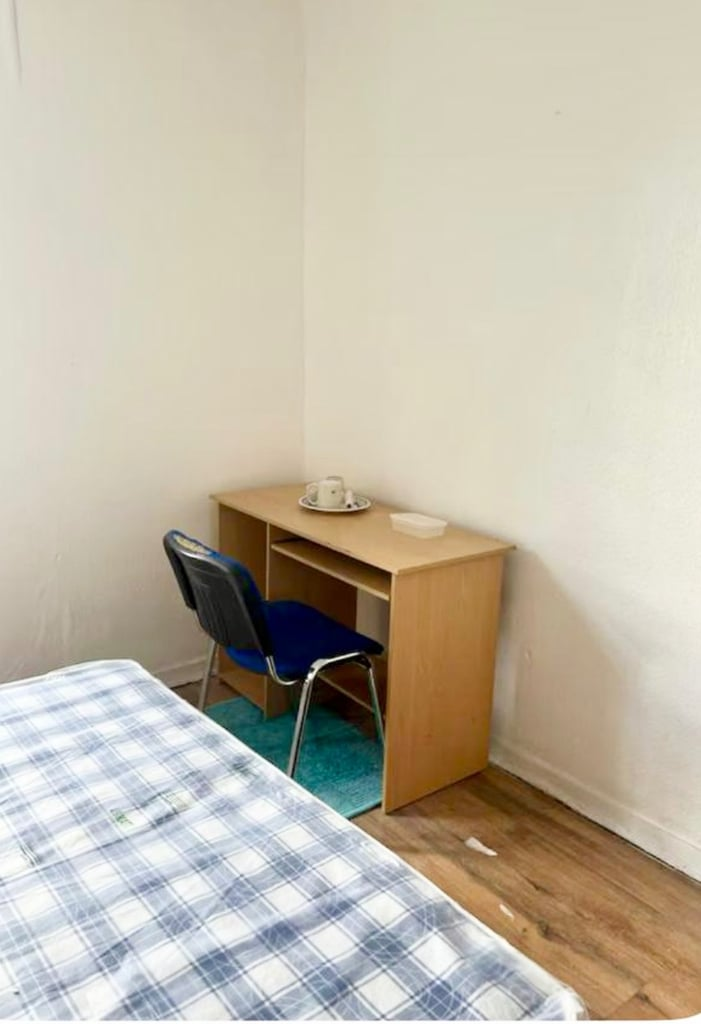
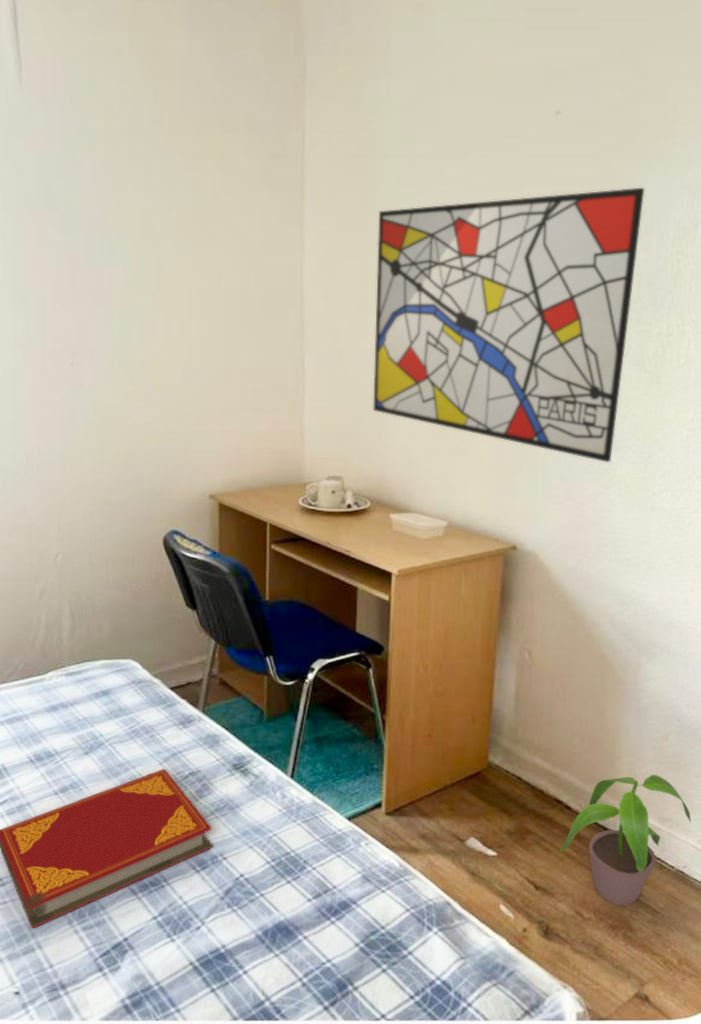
+ wall art (481, 321)
+ hardback book (105, 838)
+ potted plant (624, 837)
